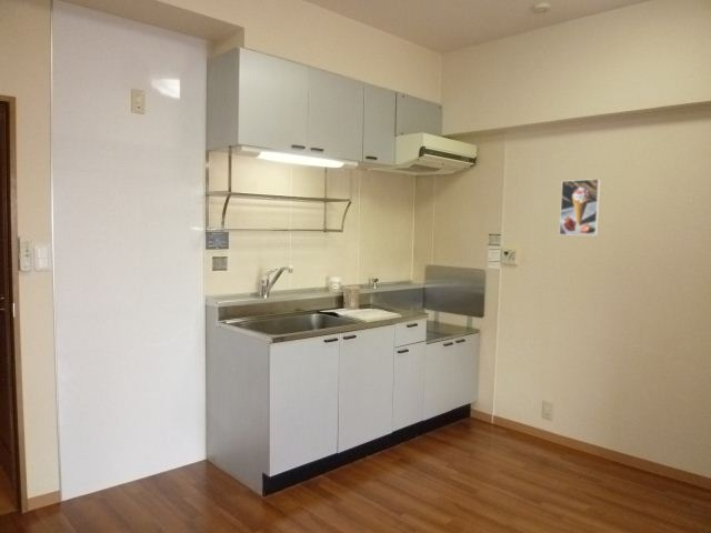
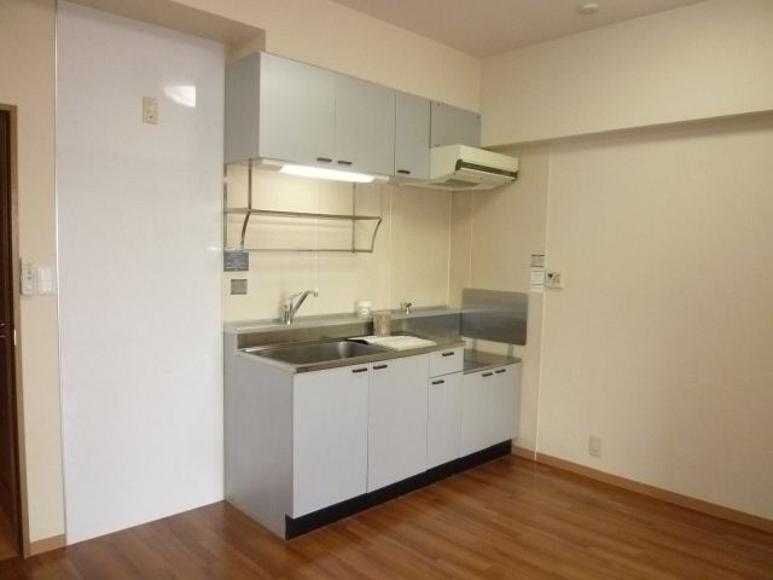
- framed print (579, 208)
